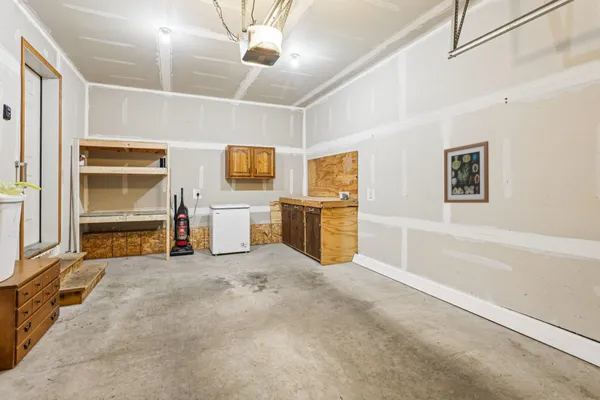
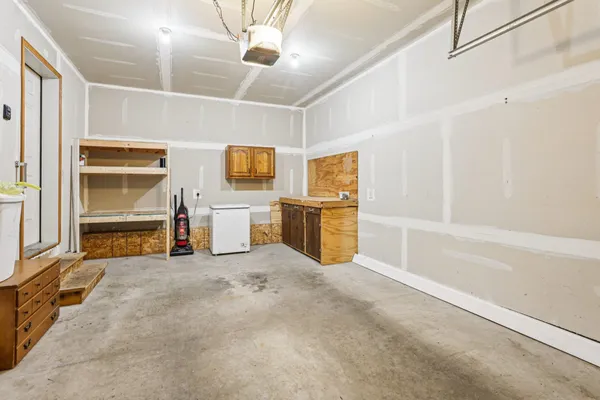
- wall art (464, 174)
